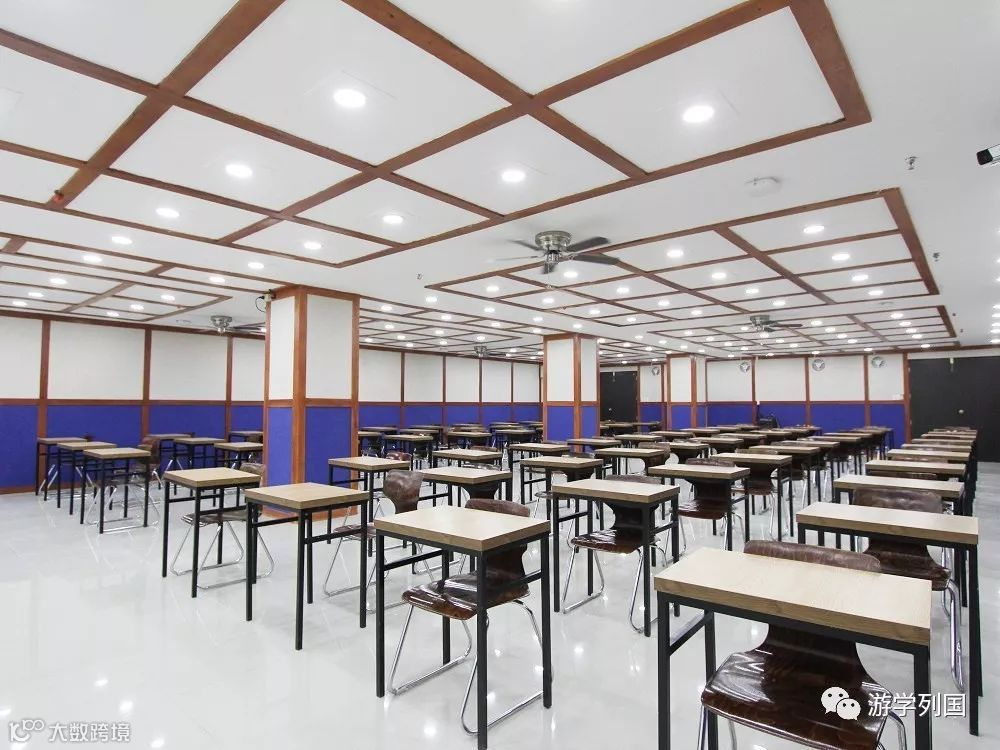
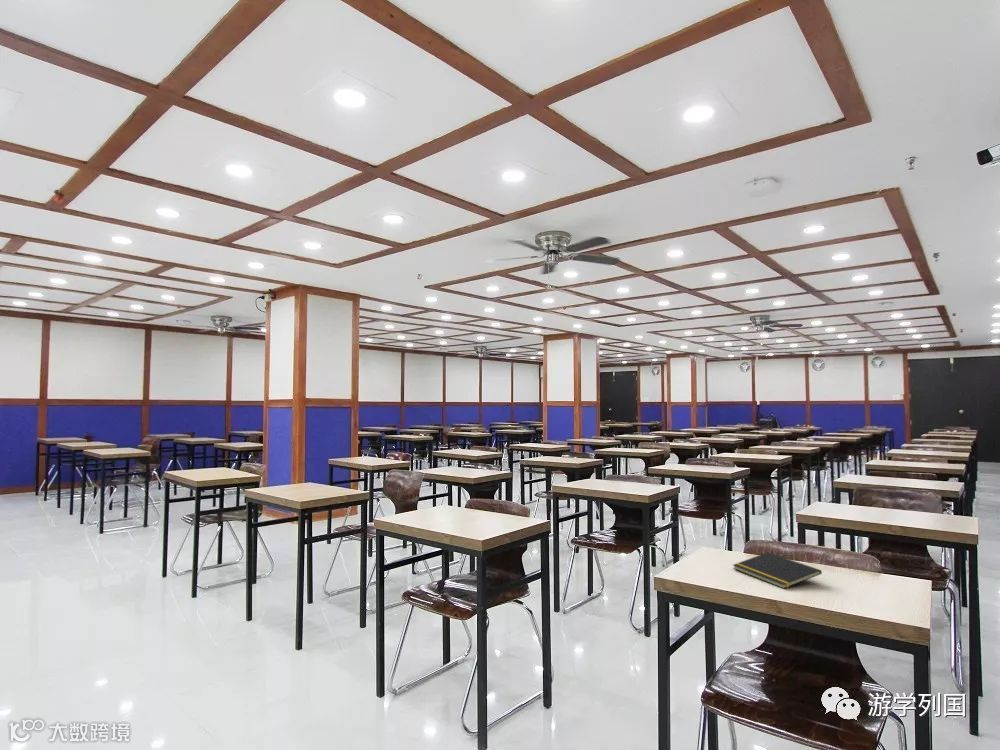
+ notepad (775, 569)
